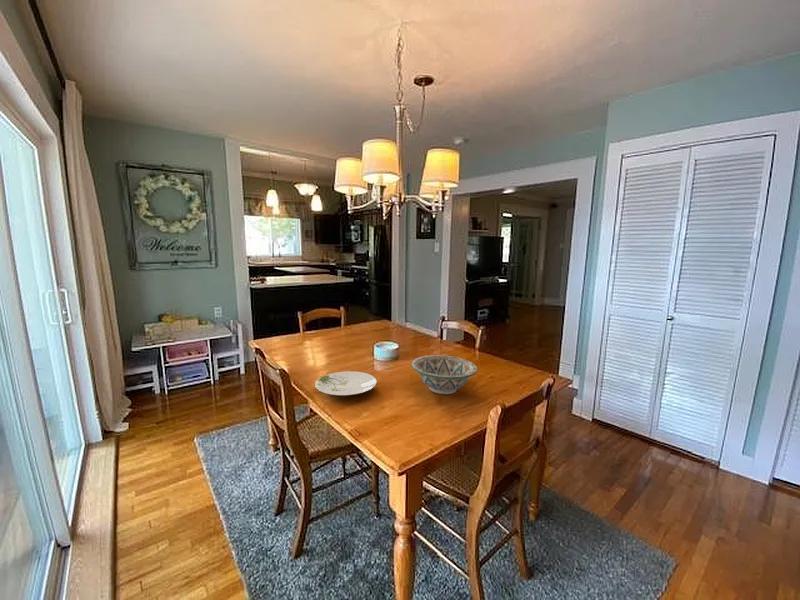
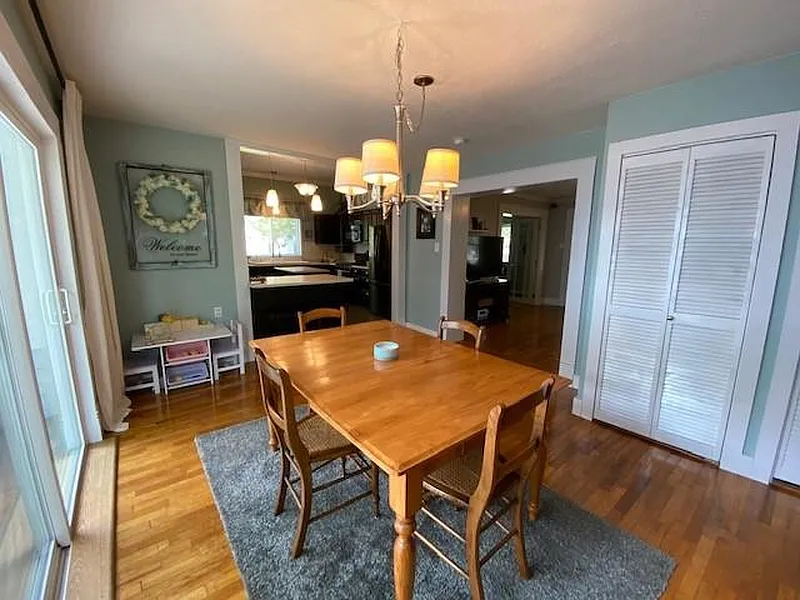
- plate (346, 385)
- decorative bowl (443, 376)
